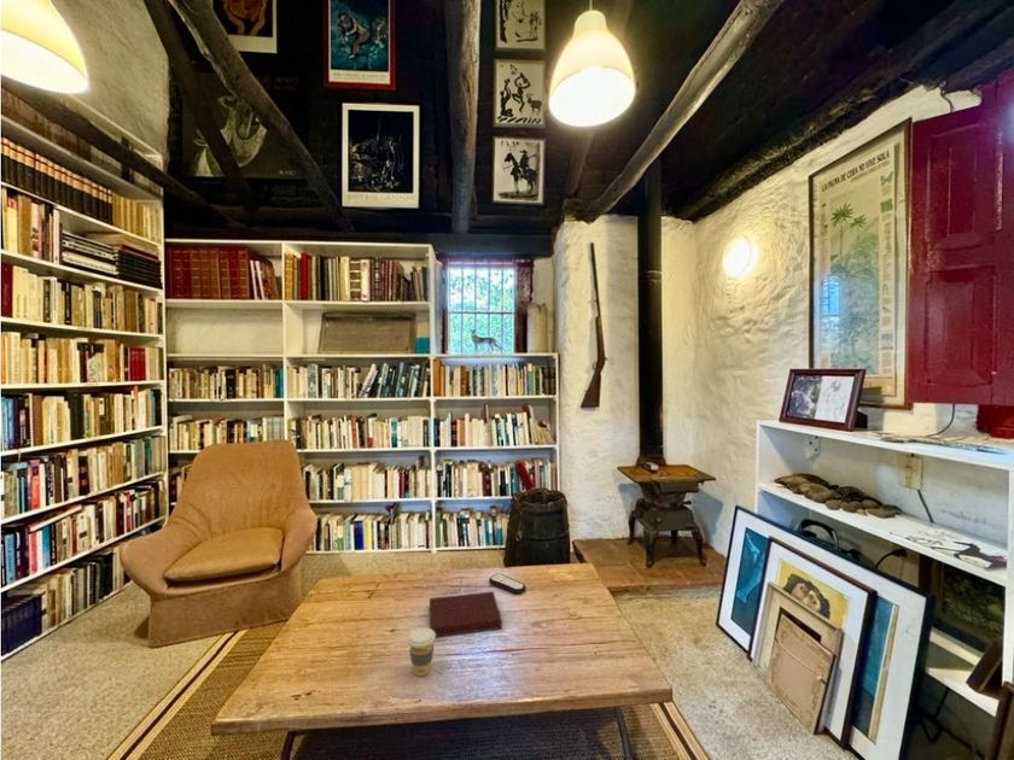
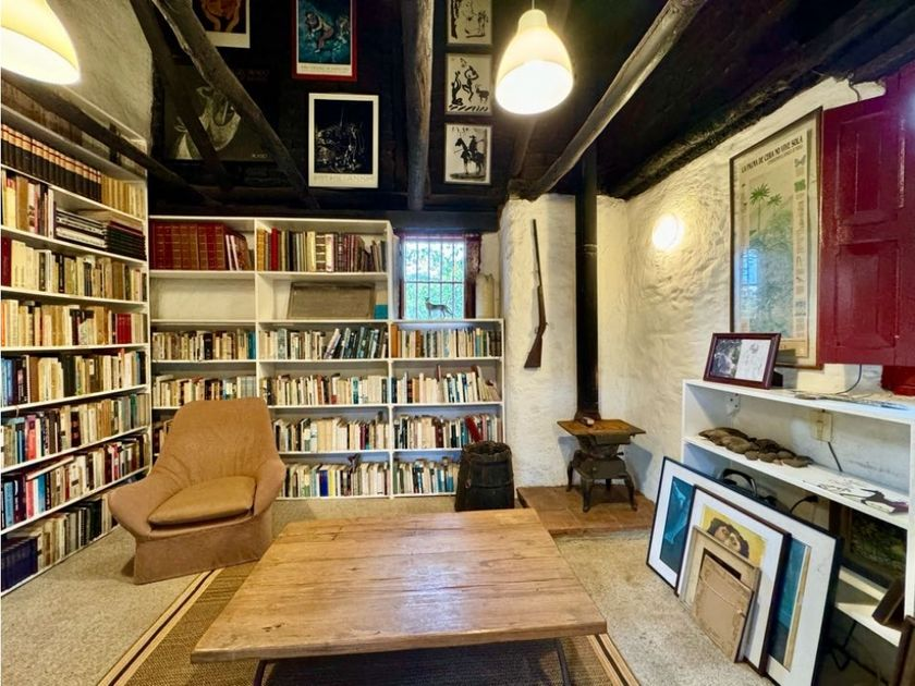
- remote control (507, 583)
- notebook (464, 612)
- coffee cup (421, 651)
